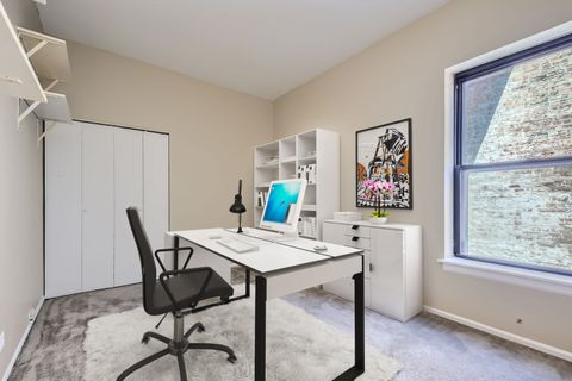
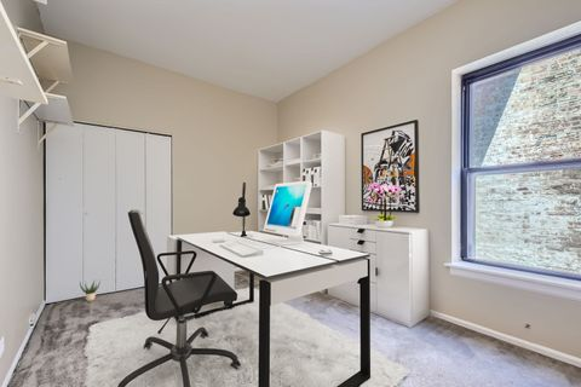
+ potted plant (90, 289)
